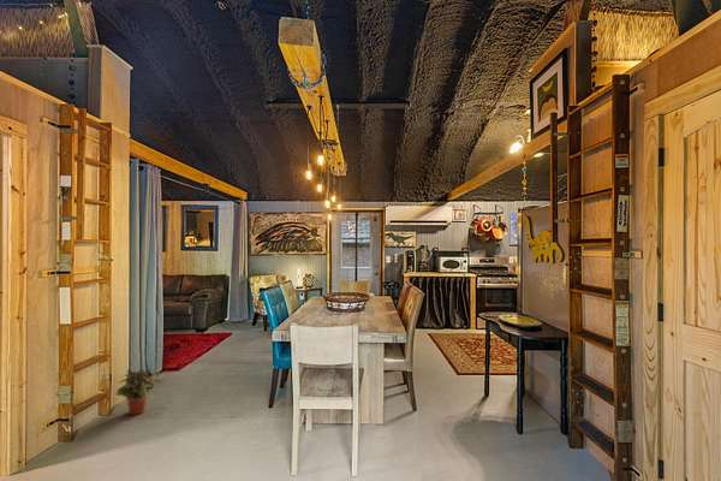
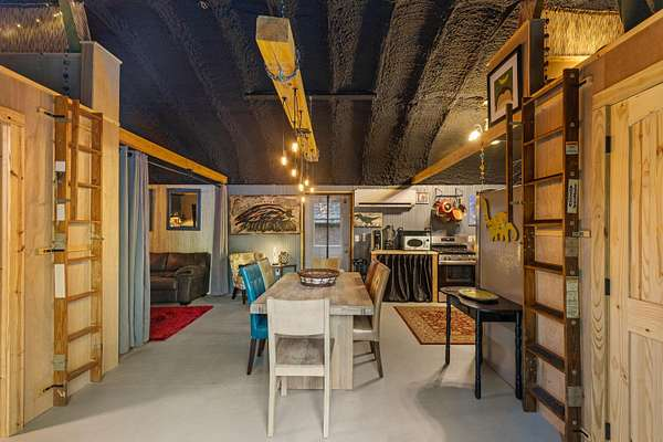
- potted plant (137, 390)
